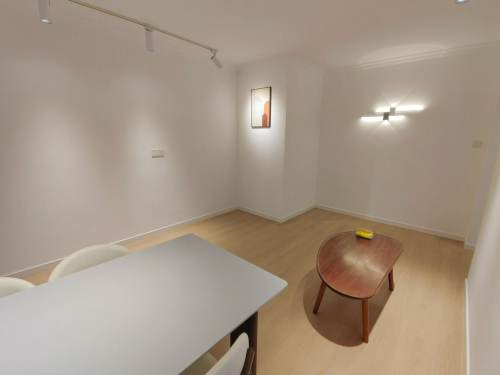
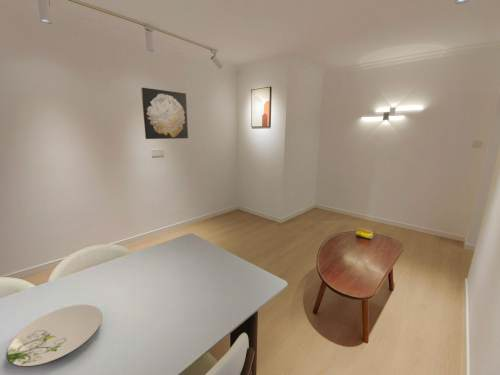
+ plate (59, 334)
+ wall art (166, 115)
